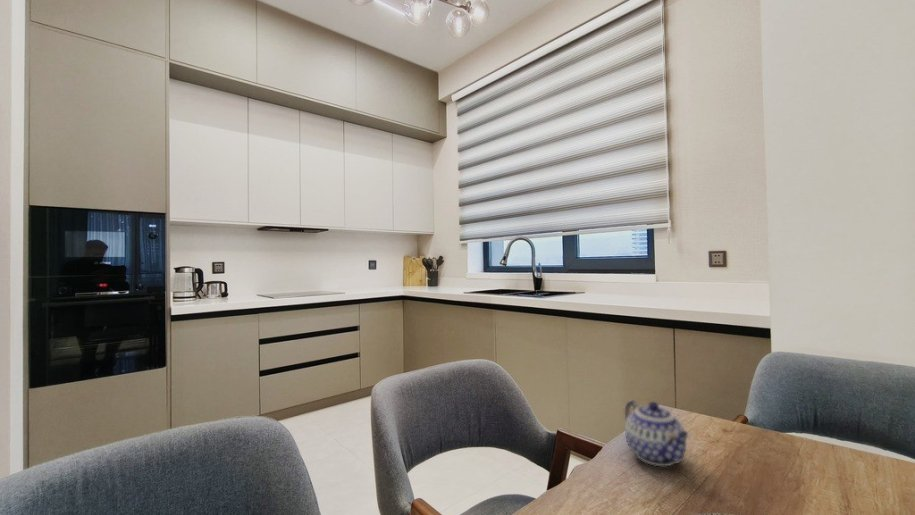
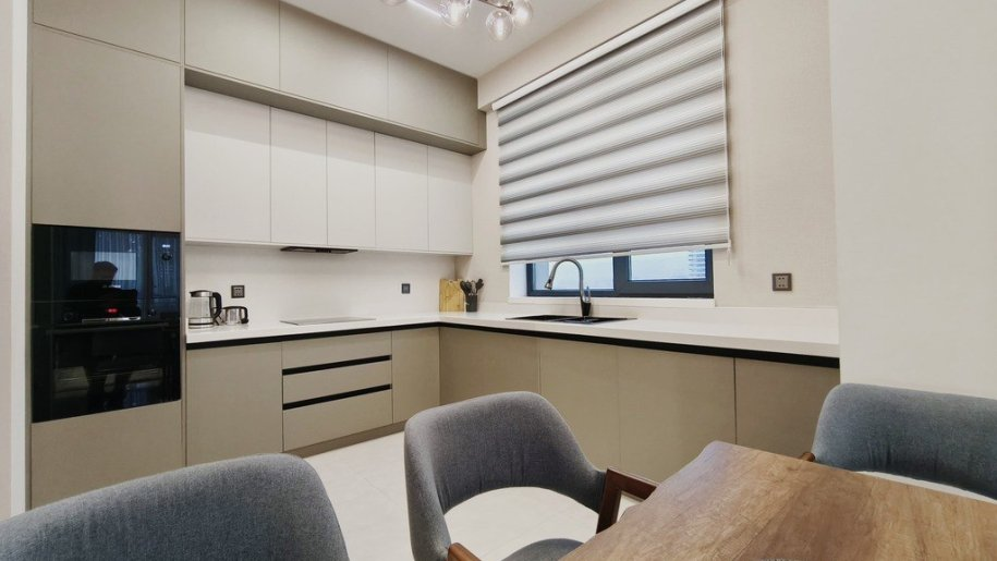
- teapot (654, 429)
